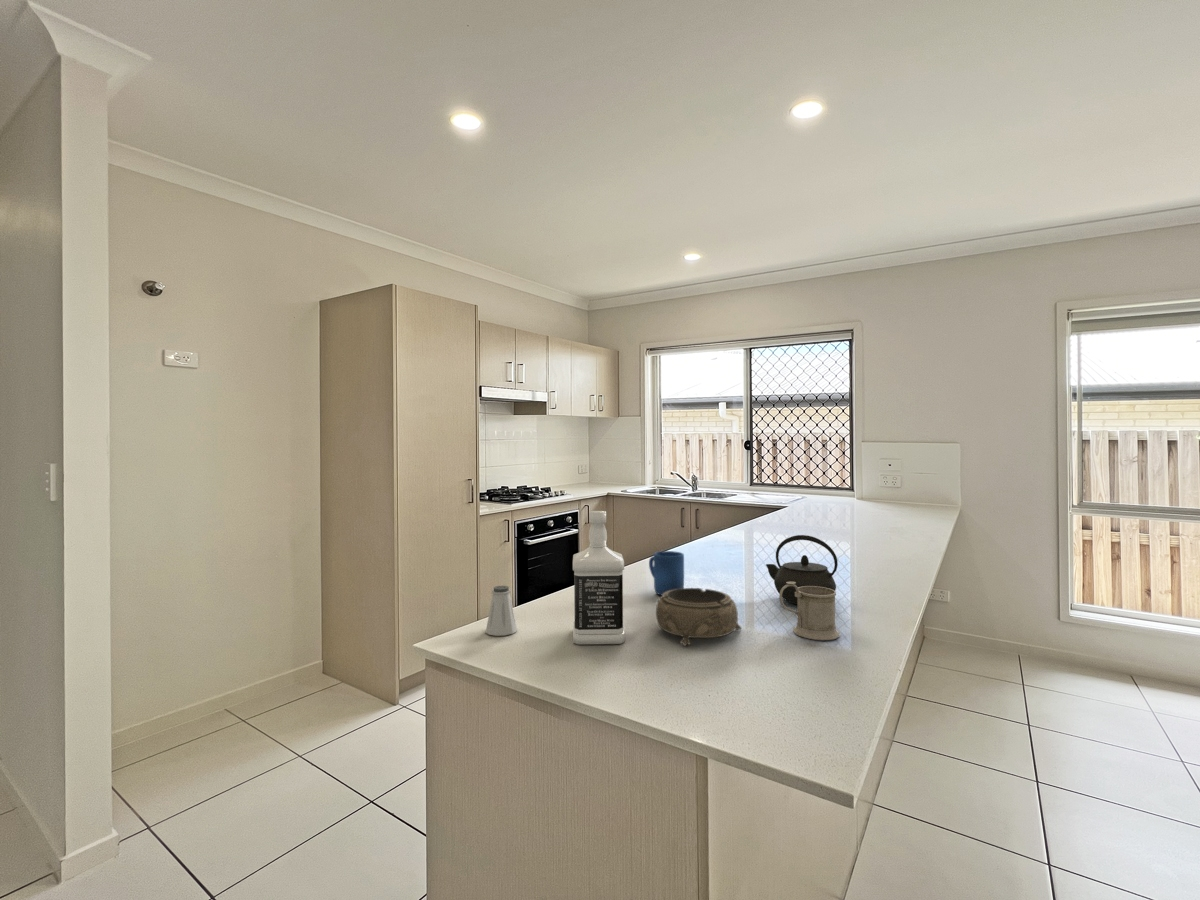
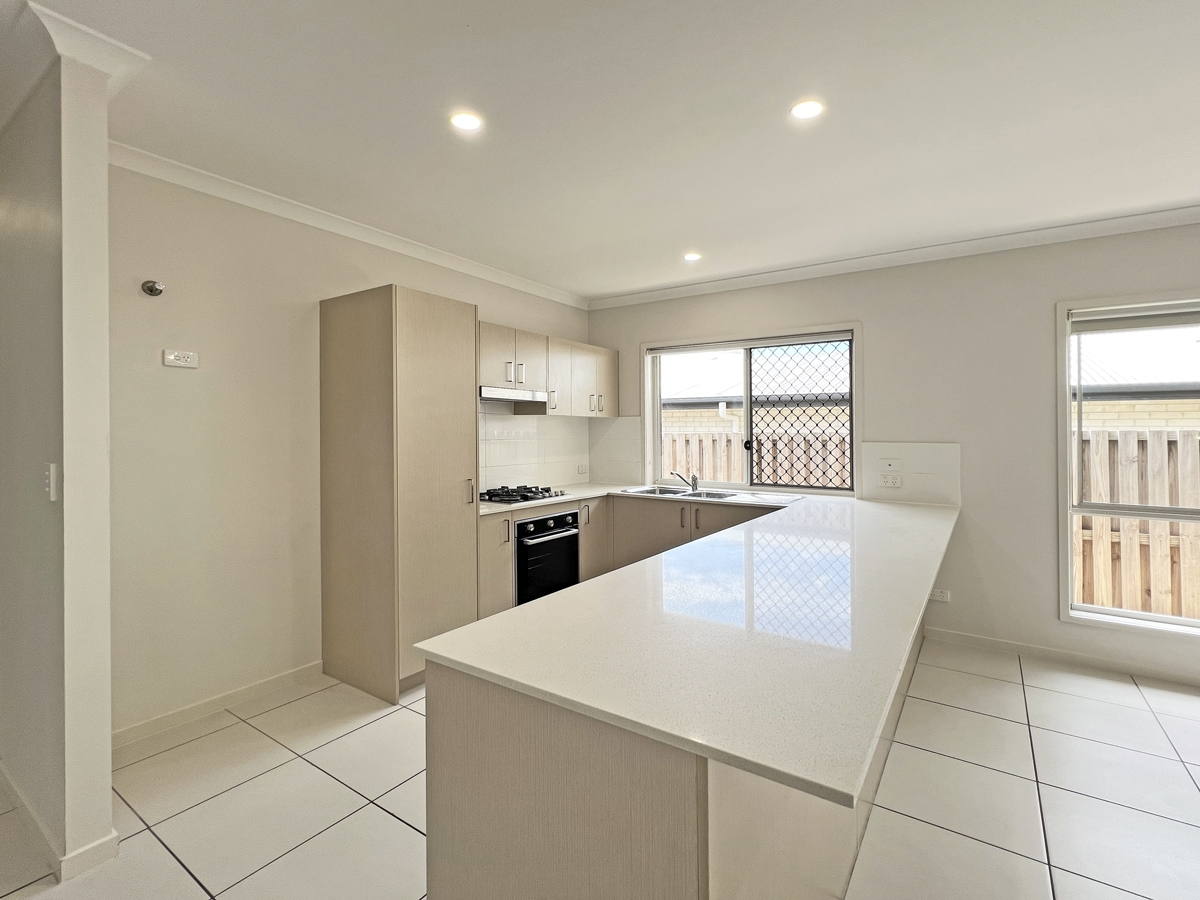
- mug (807, 607)
- saltshaker (501, 608)
- mug (664, 572)
- decorative bowl (699, 613)
- bottle (598, 573)
- kettle (800, 567)
